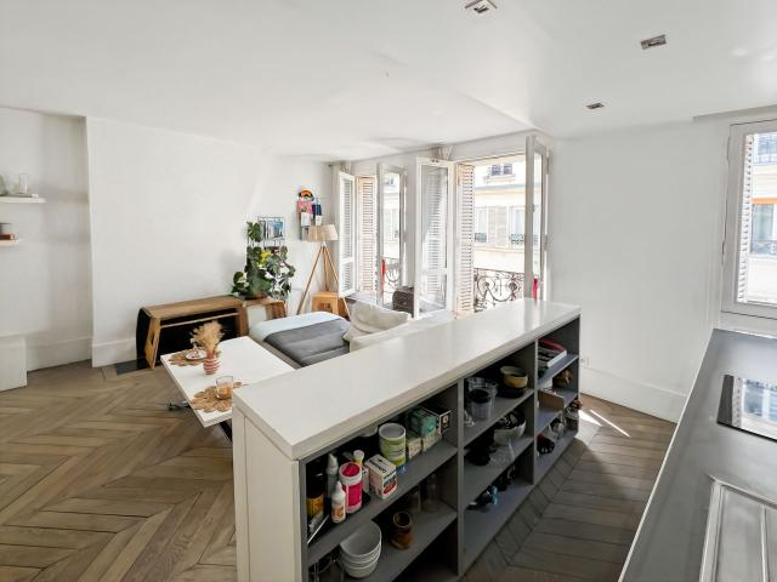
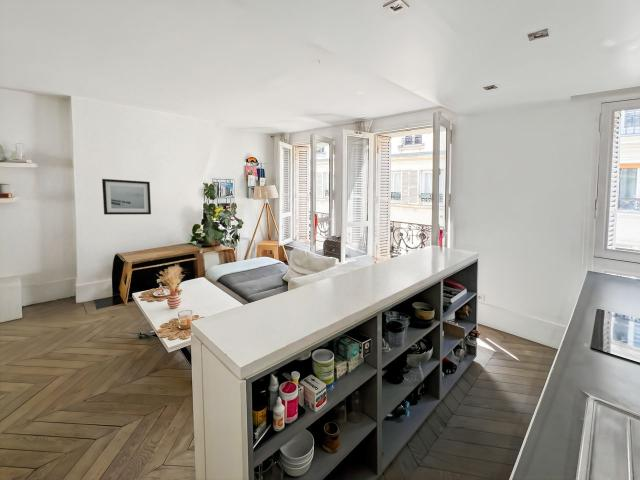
+ wall art (127, 197)
